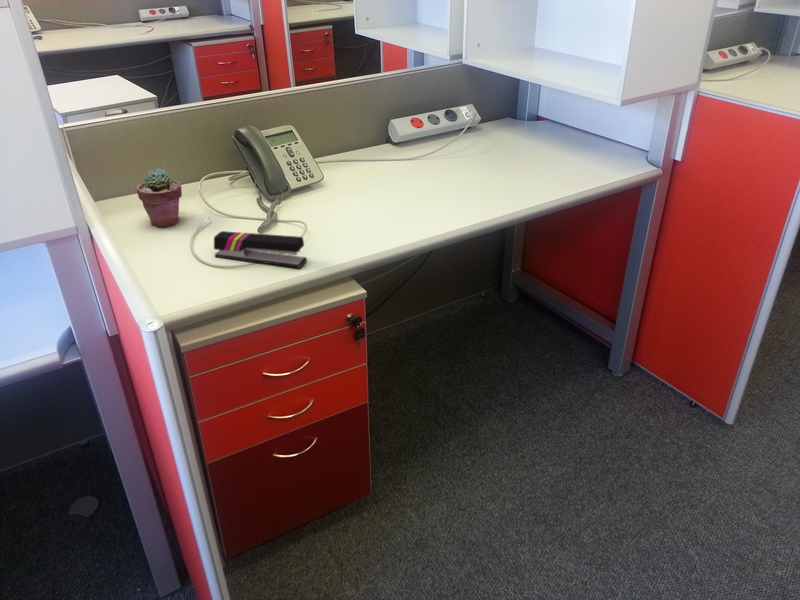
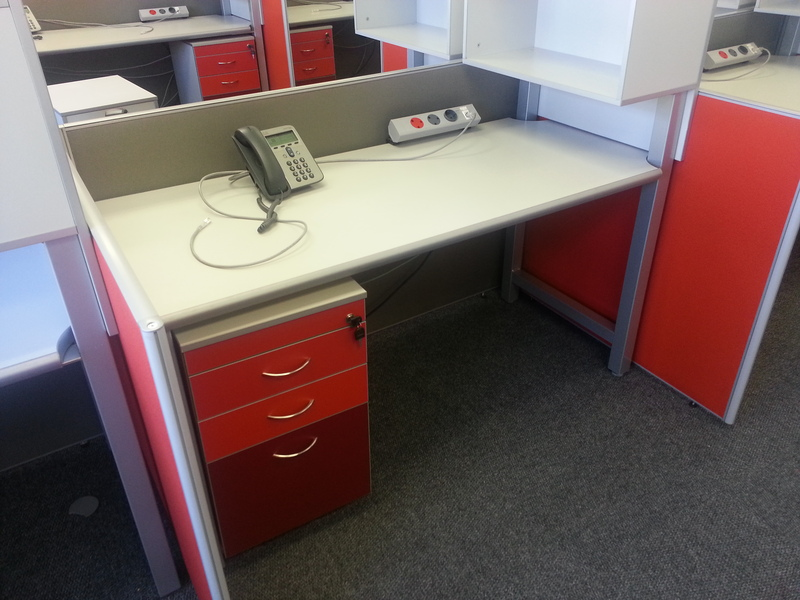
- stapler (258, 246)
- potted succulent (160, 196)
